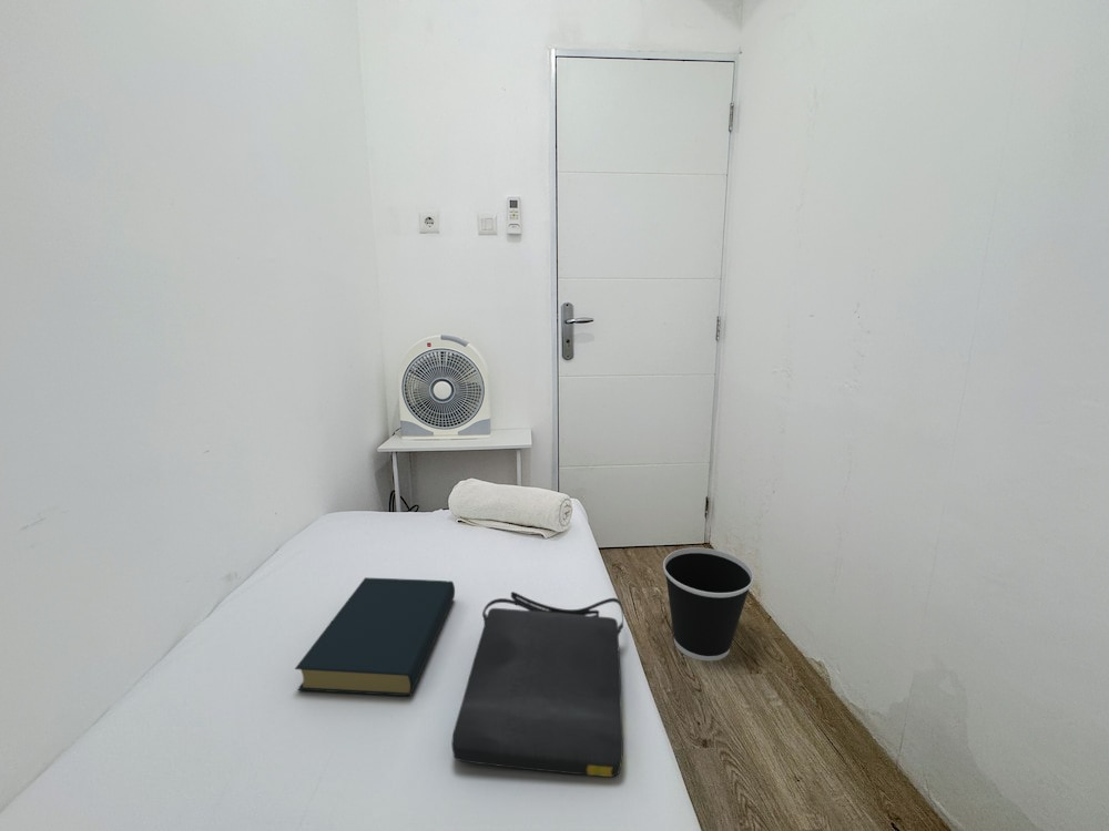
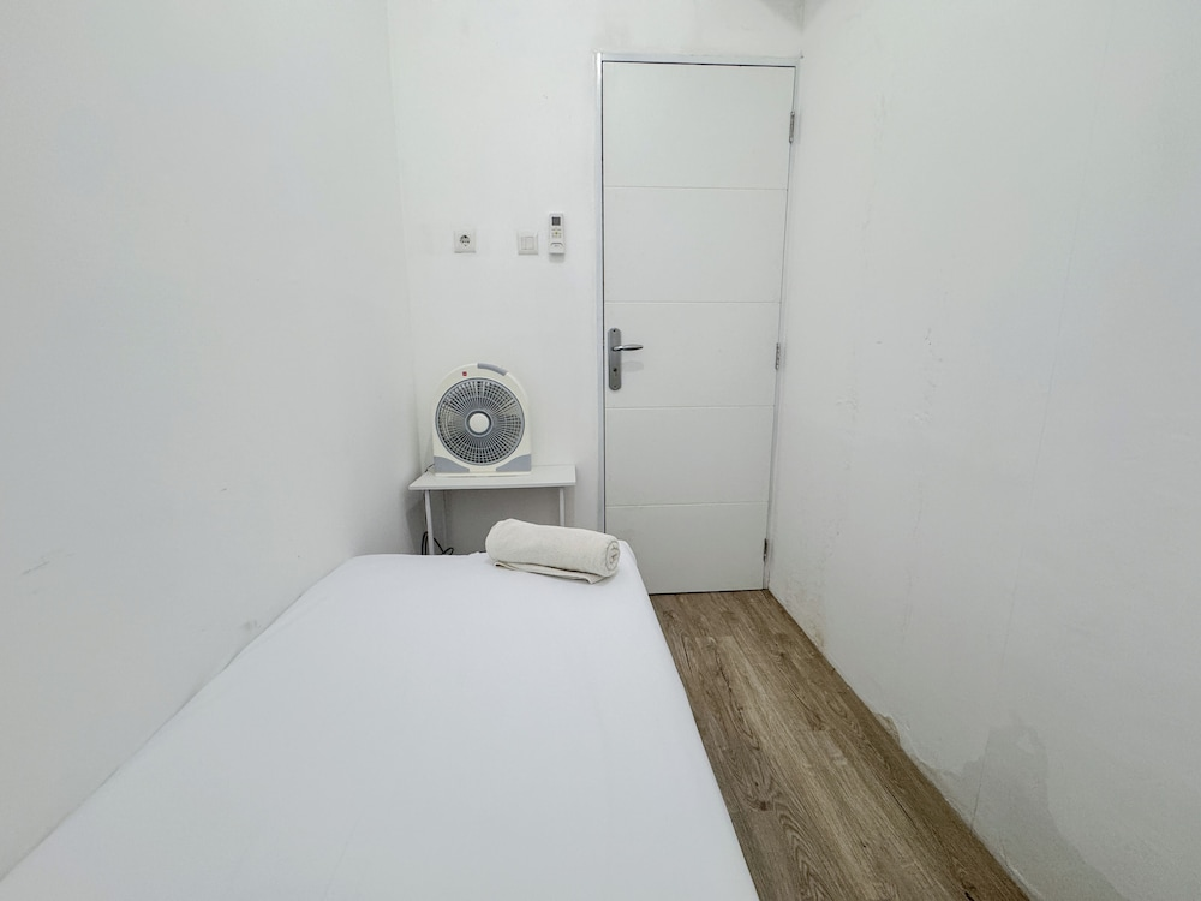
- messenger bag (547, 665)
- wastebasket (704, 606)
- hardback book (385, 628)
